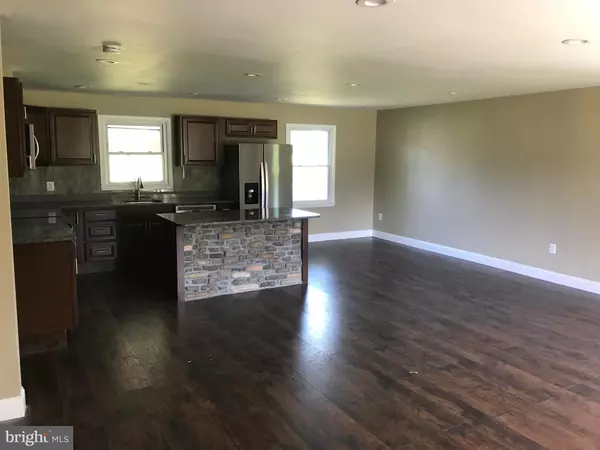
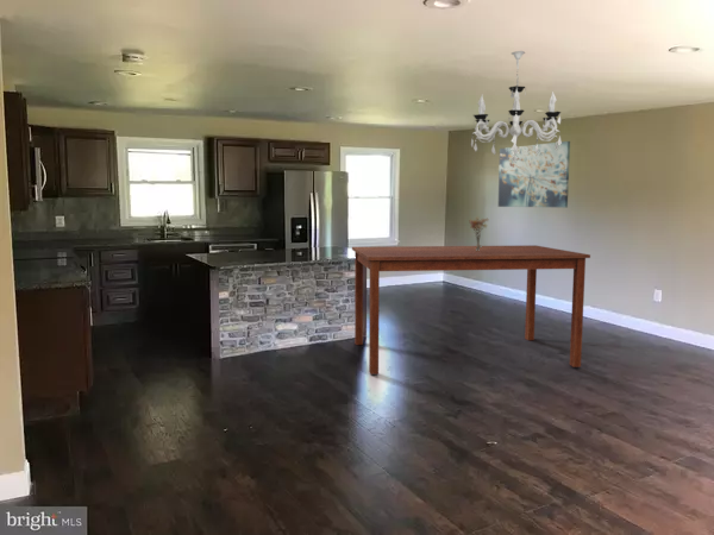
+ dining table (461, 269)
+ chandelier (515, 107)
+ bouquet (477, 234)
+ wall art (531, 176)
